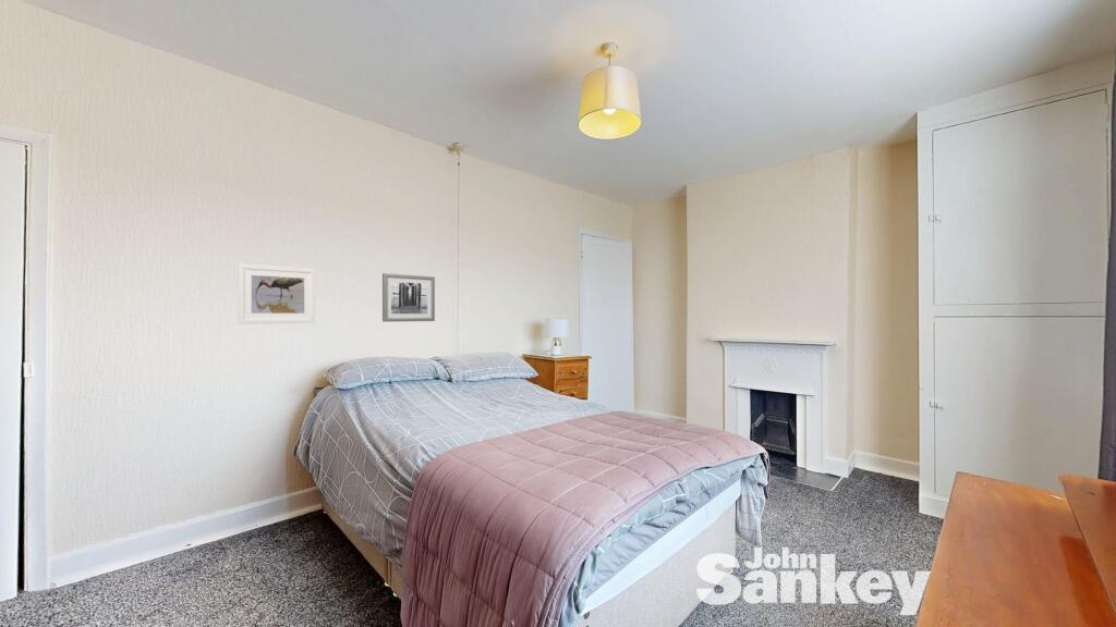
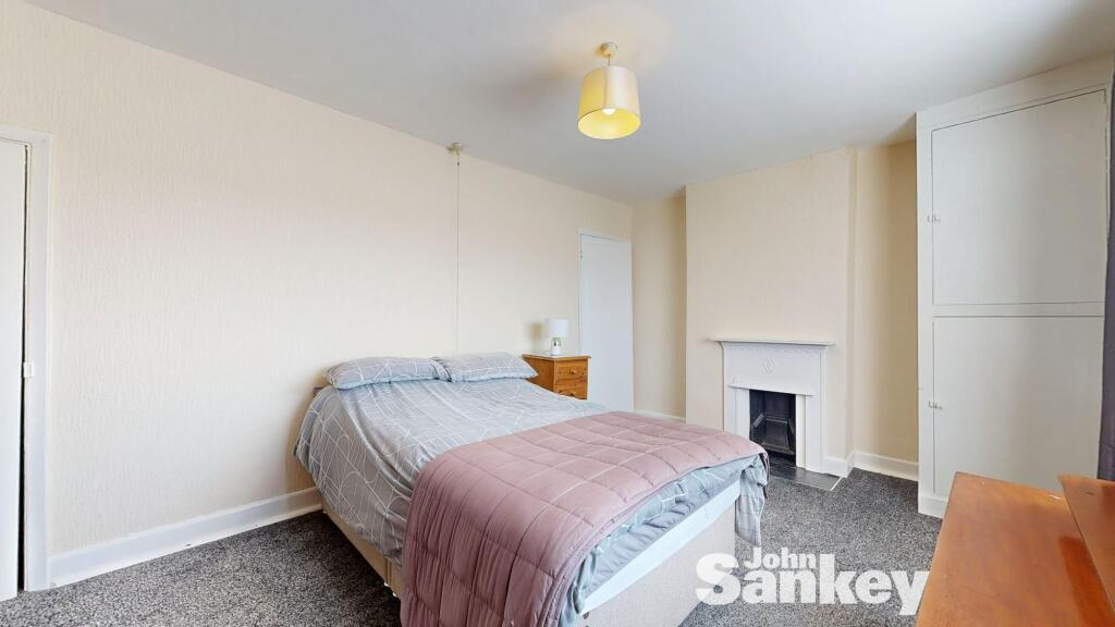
- wall art (409, 298)
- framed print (278, 295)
